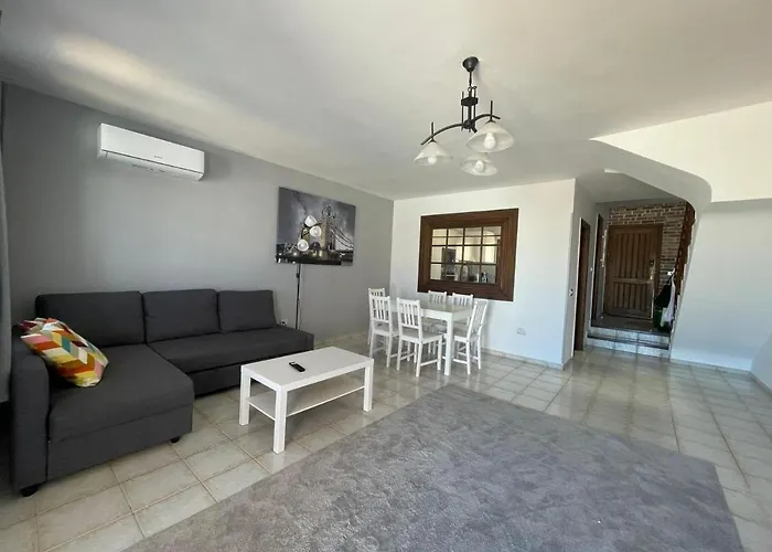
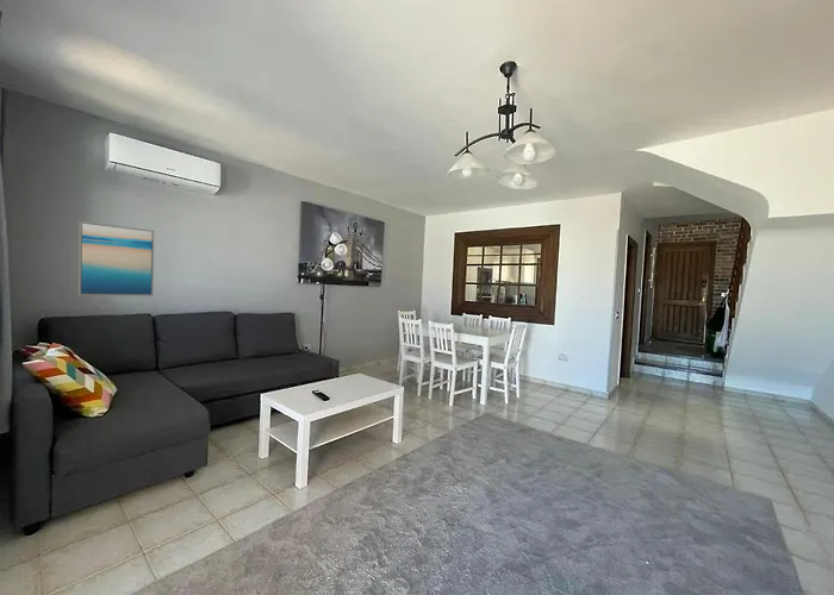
+ wall art (118, 261)
